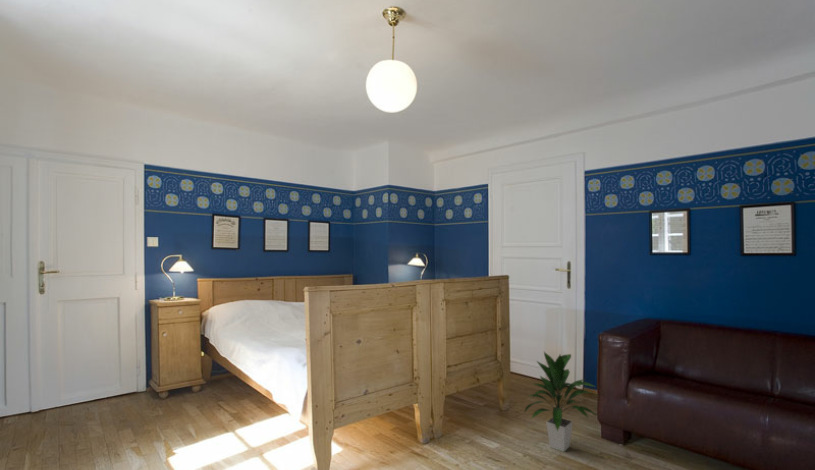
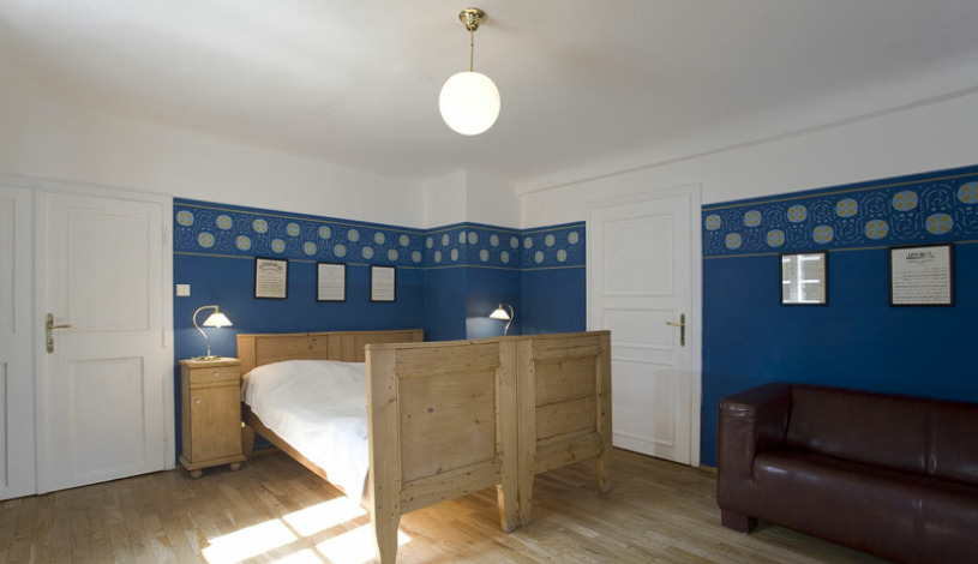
- indoor plant (557, 397)
